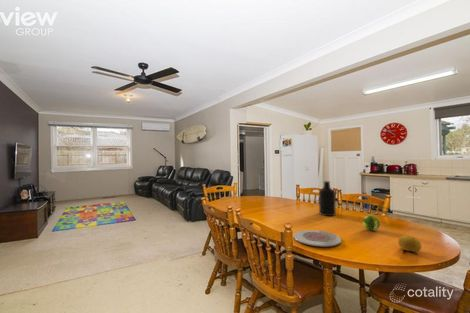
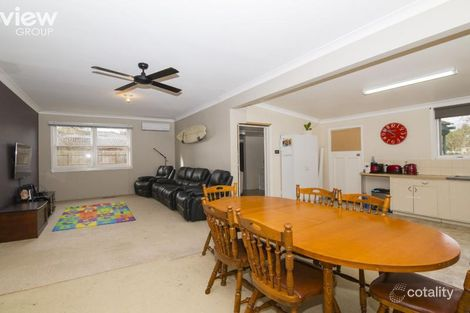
- fruit (409, 243)
- plate (316, 237)
- bottle (327, 197)
- fruit (371, 222)
